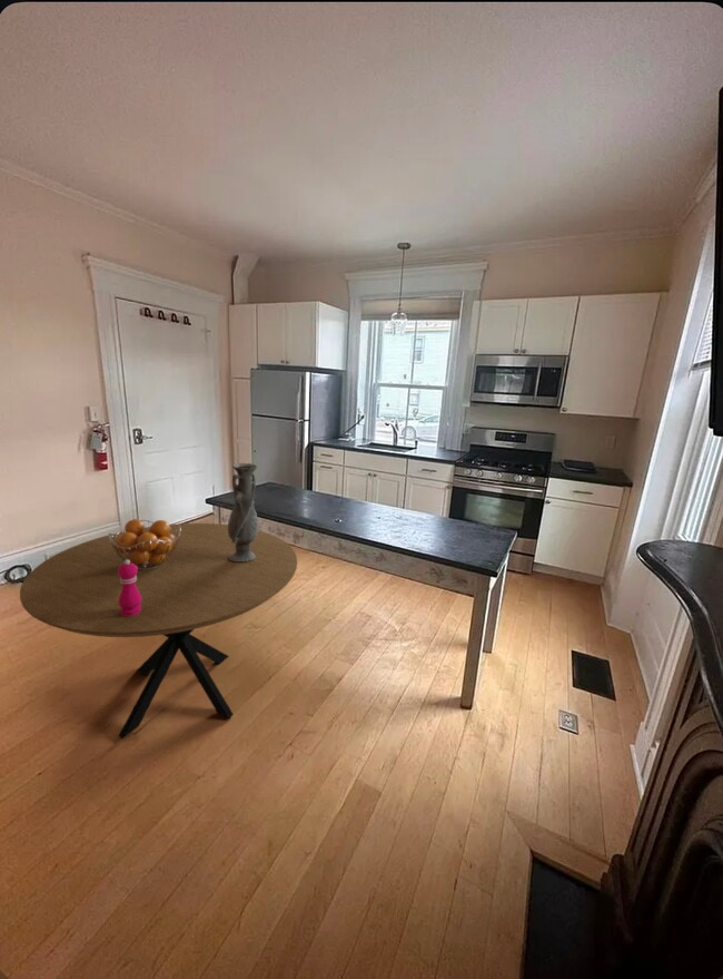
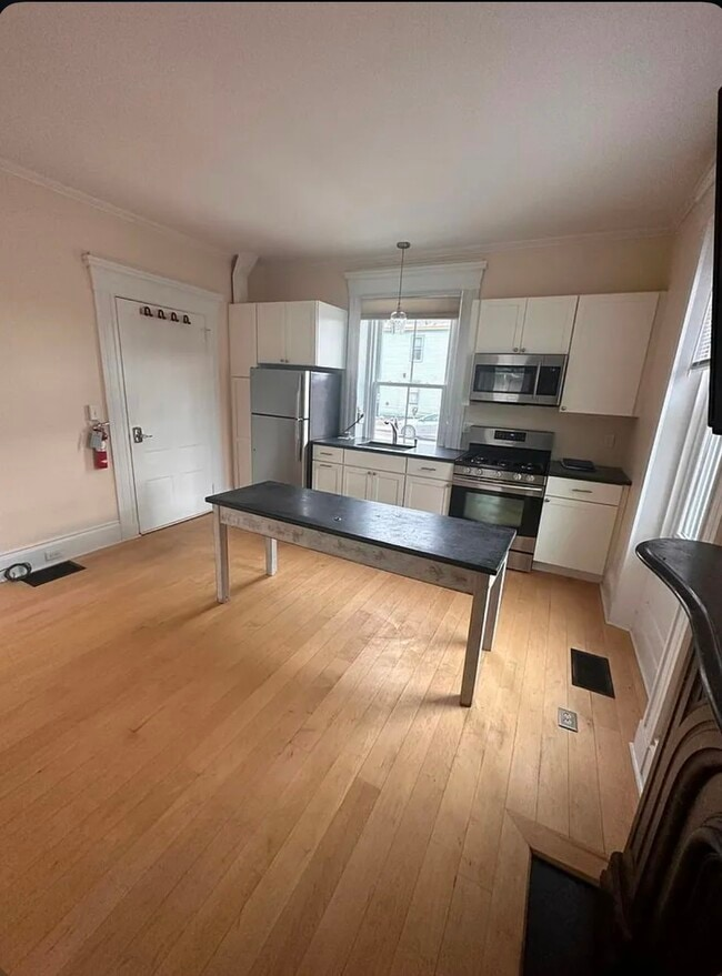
- fruit basket (146, 542)
- pepper mill (128, 585)
- dining table (178, 629)
- vase (242, 511)
